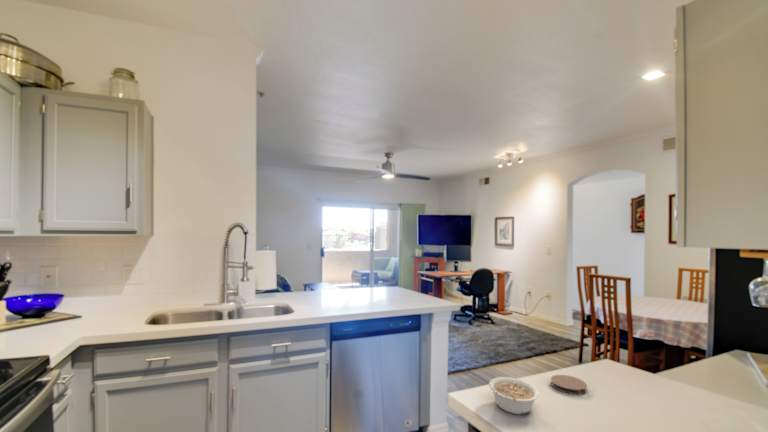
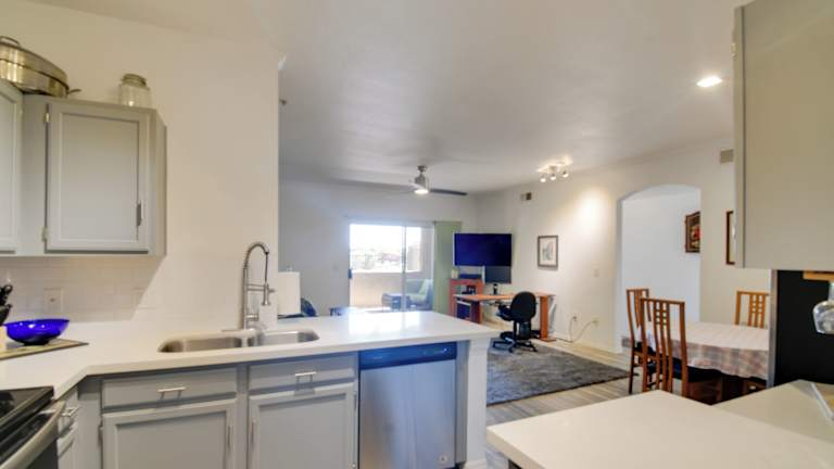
- coaster (568, 384)
- legume (514, 395)
